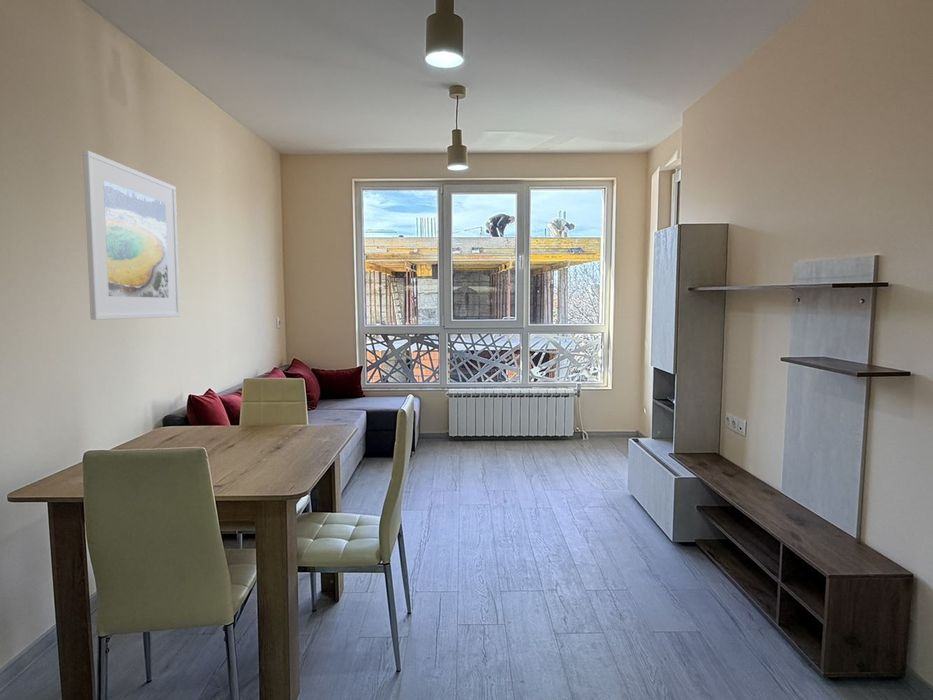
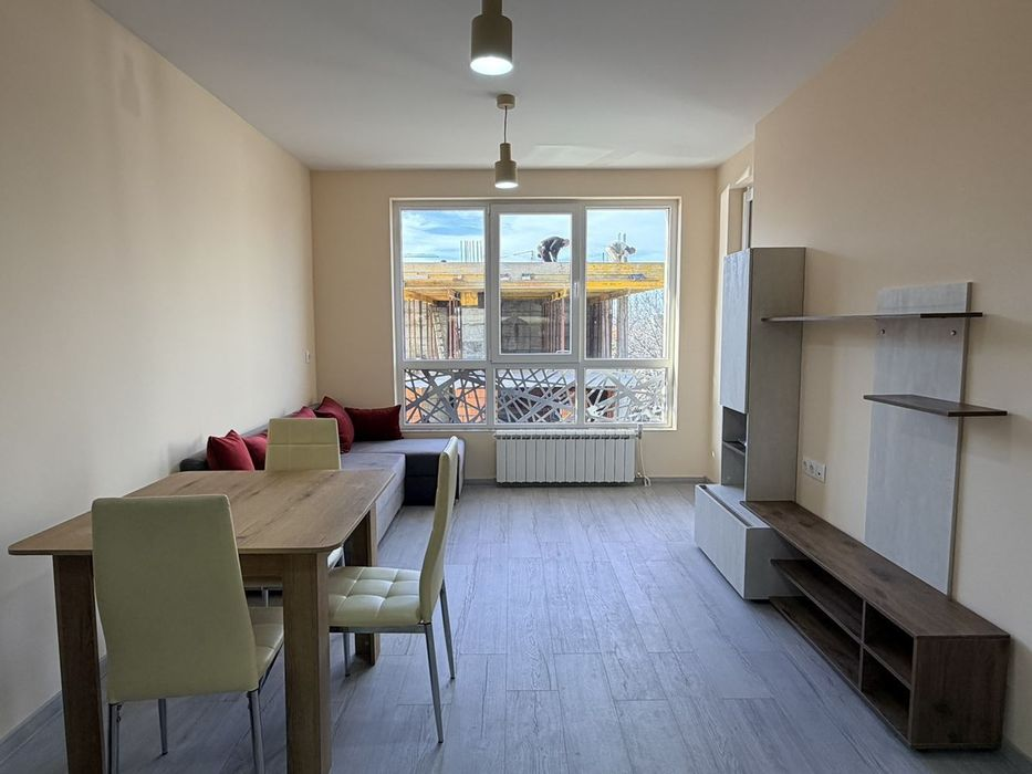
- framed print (138, 245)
